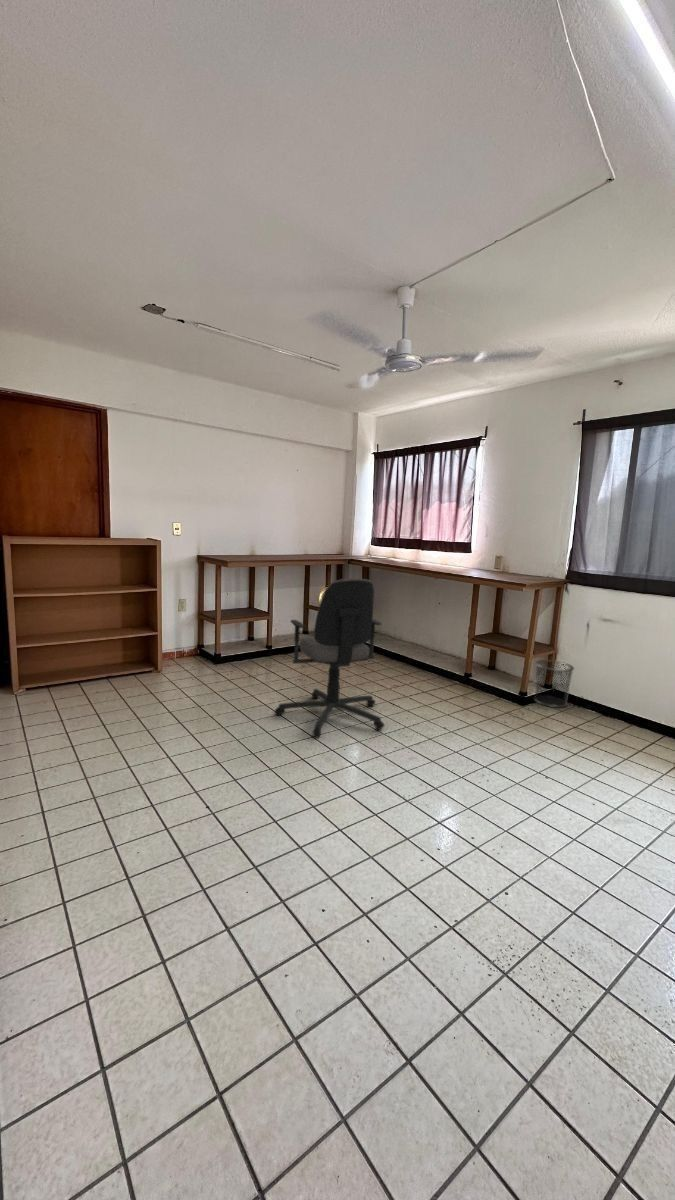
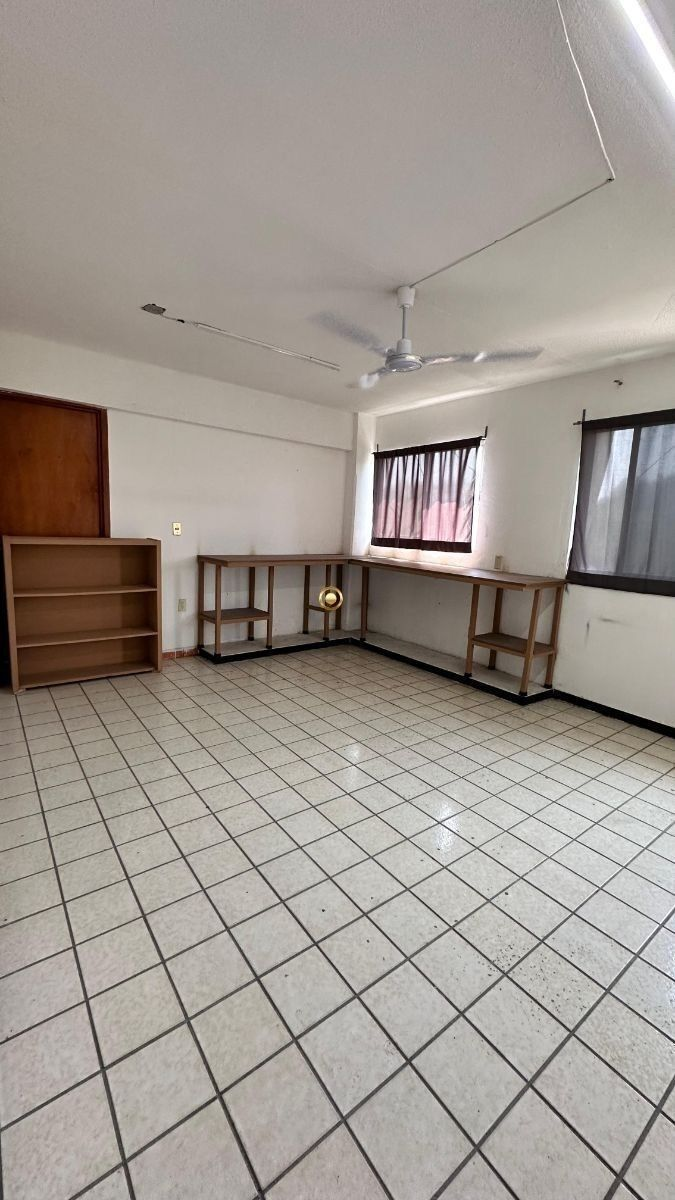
- office chair (333, 645)
- waste bin (552, 683)
